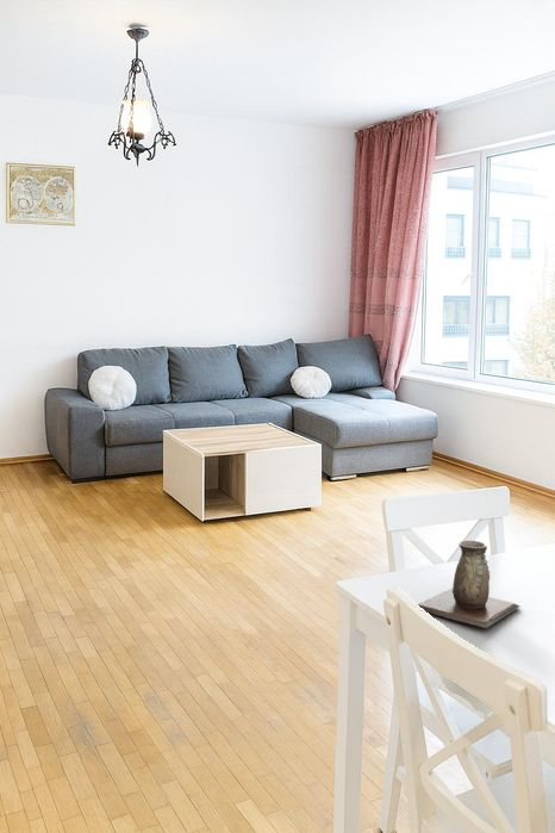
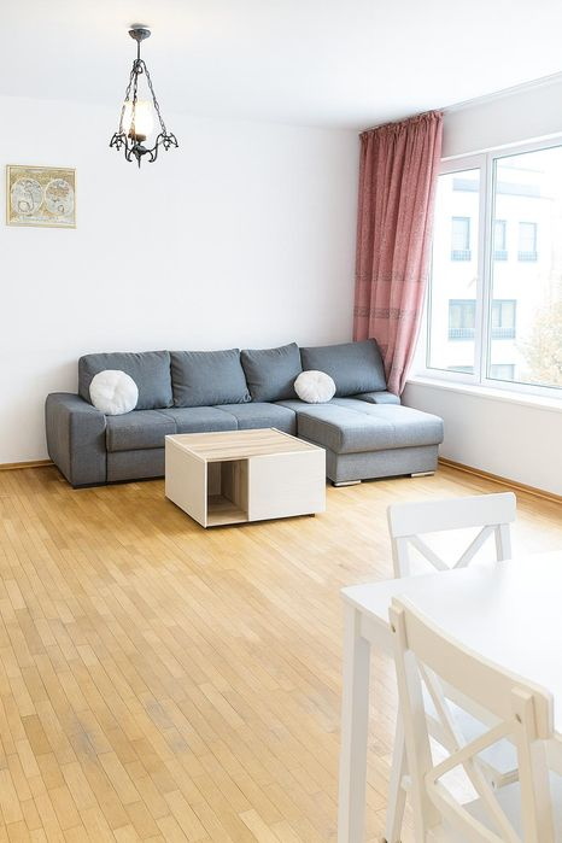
- decorative vase (468, 576)
